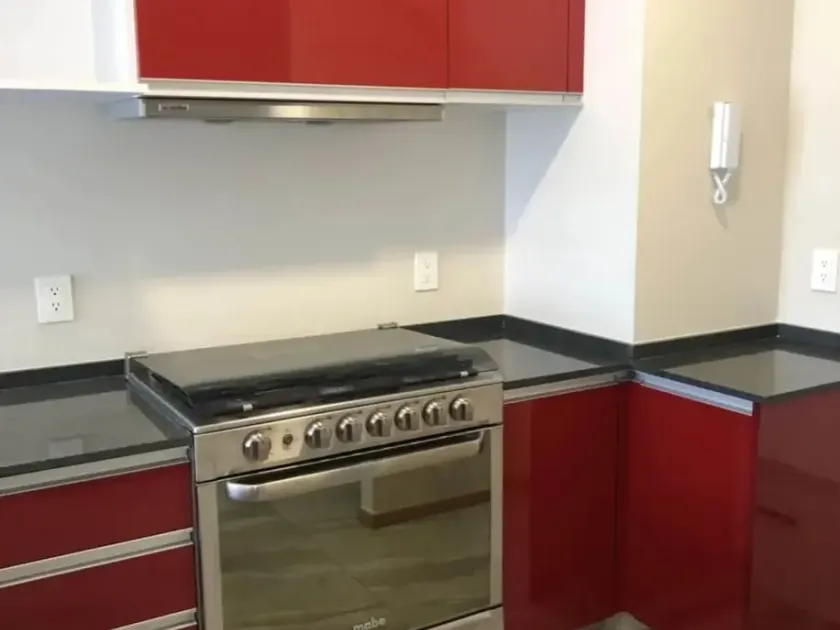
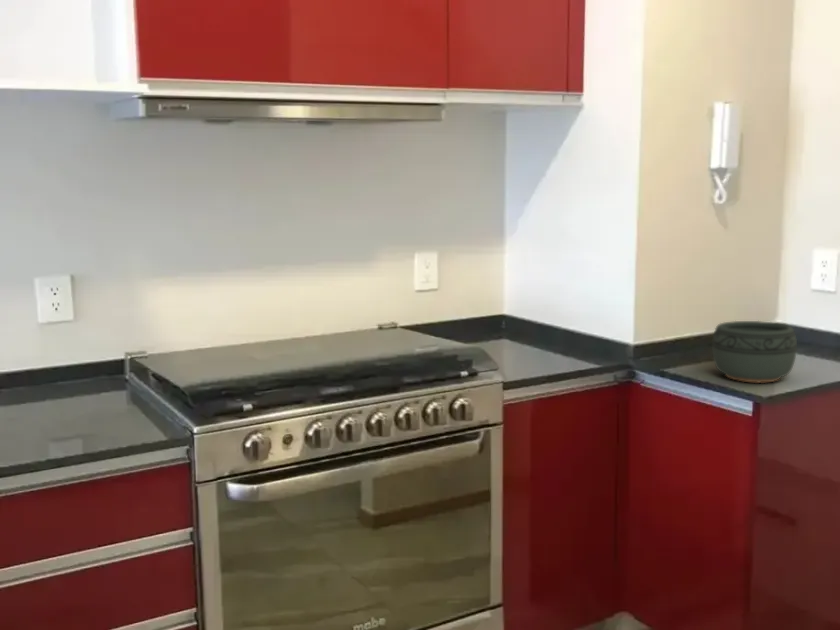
+ bowl (753, 351)
